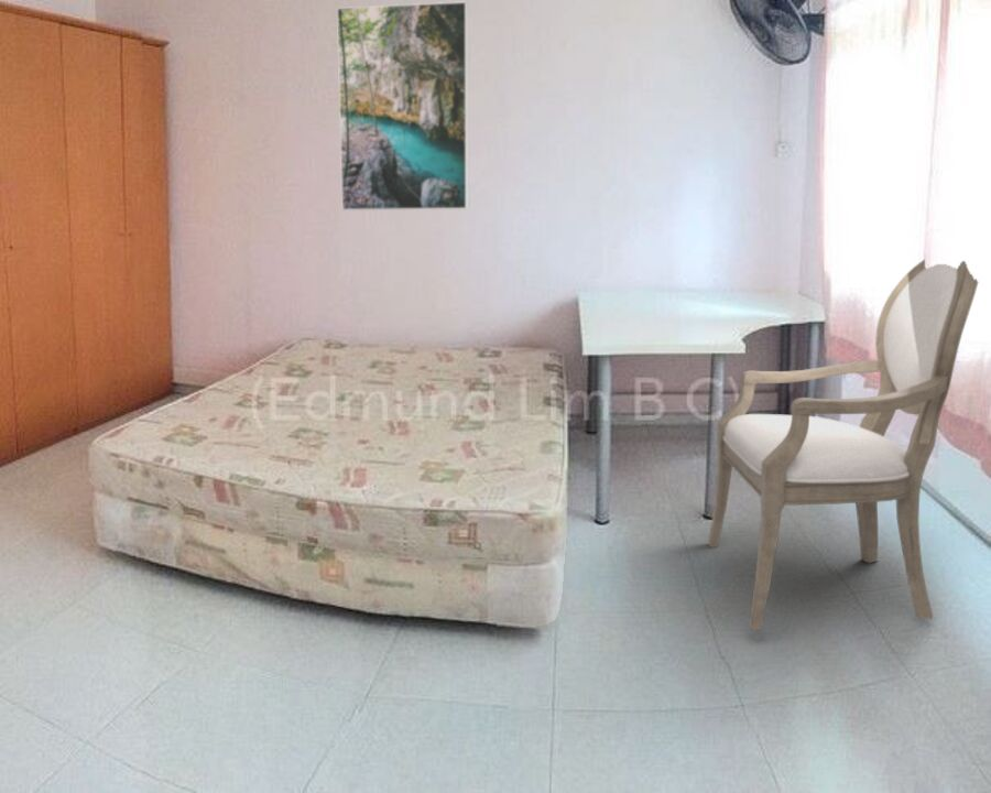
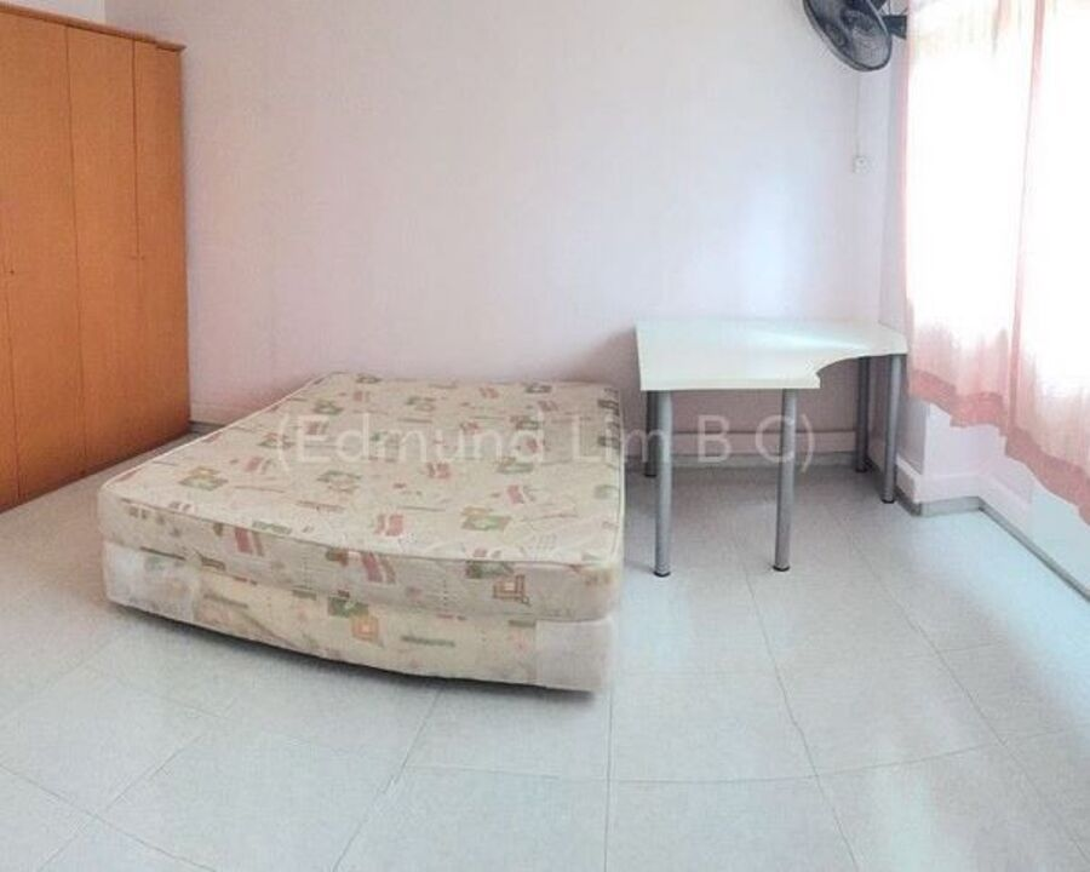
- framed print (403, 109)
- chair (841, 423)
